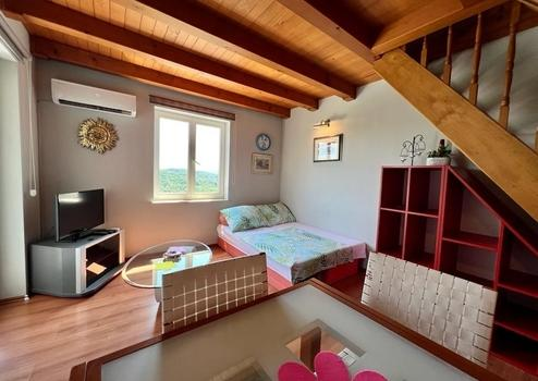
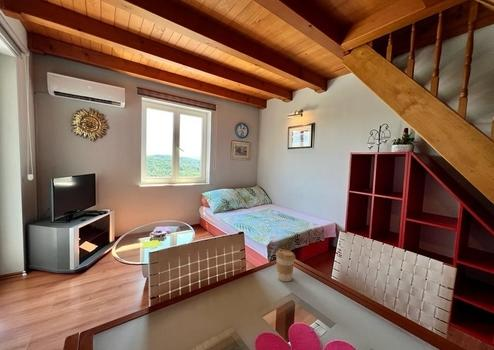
+ coffee cup (285, 264)
